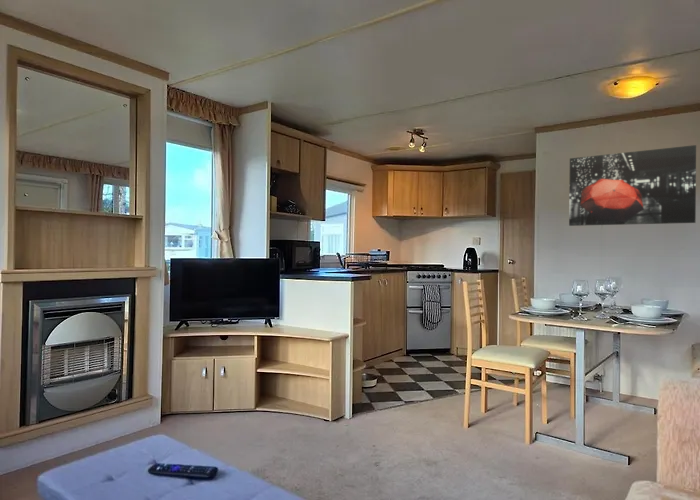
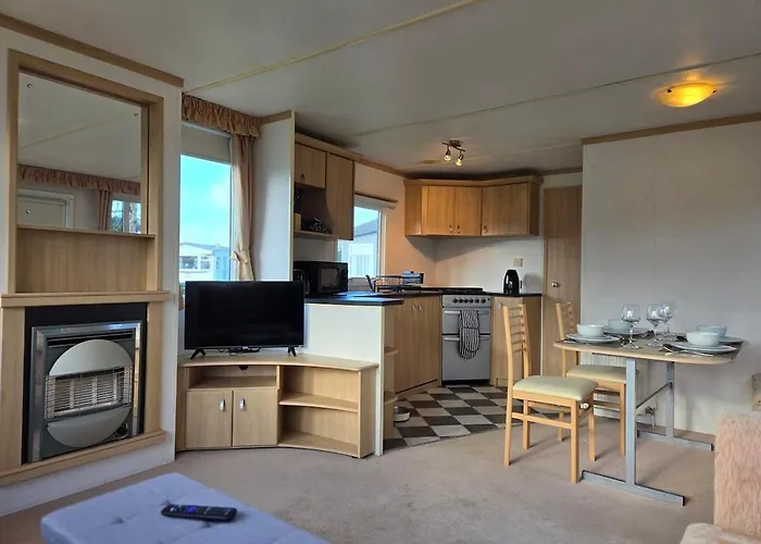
- wall art (628, 188)
